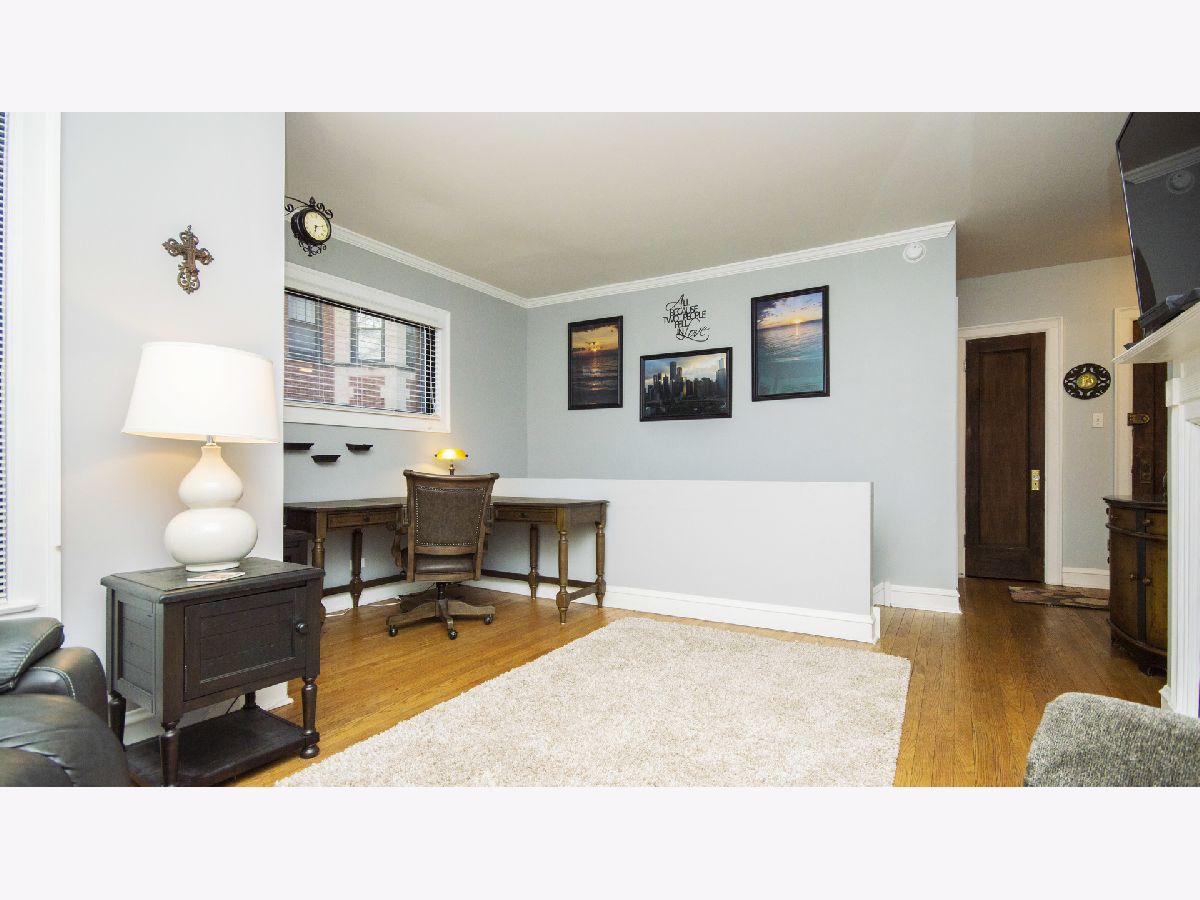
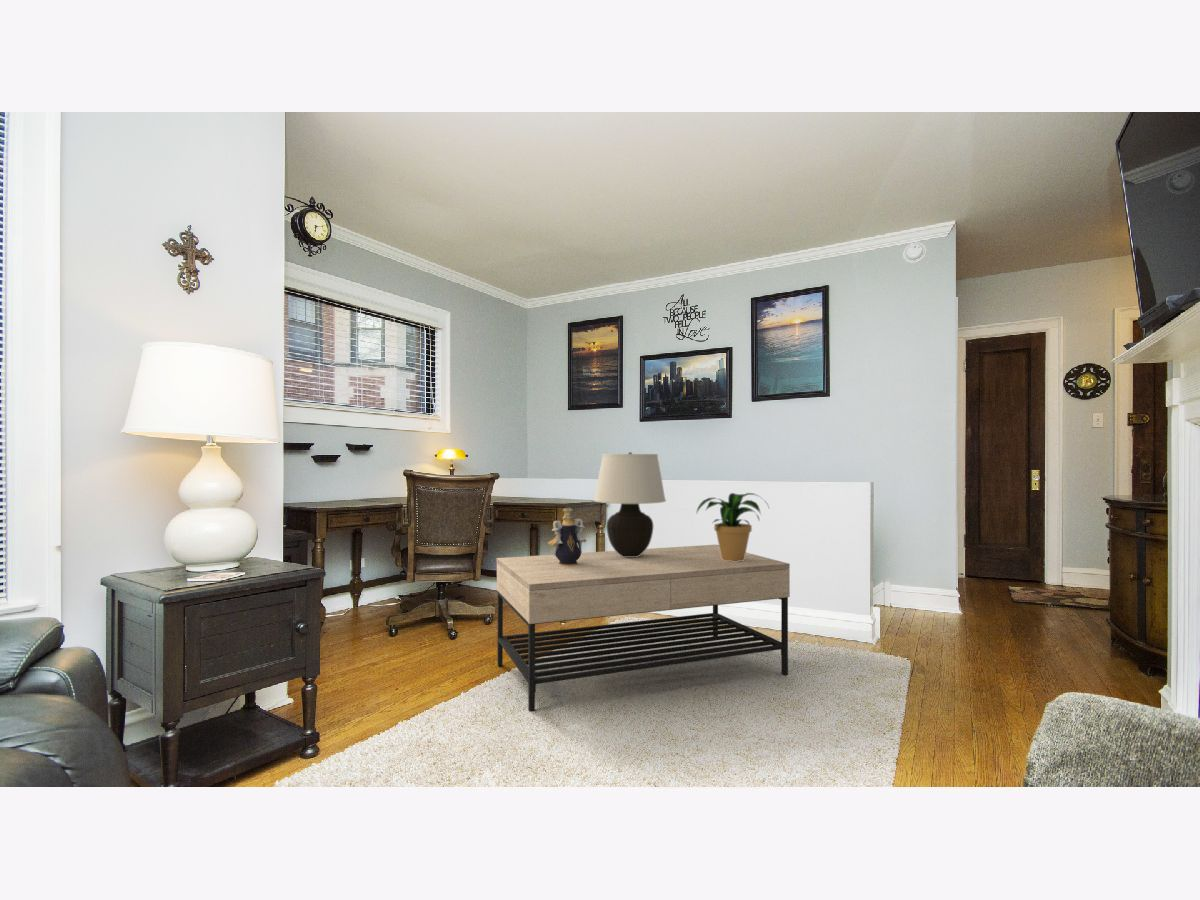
+ table lamp (630, 503)
+ coffee table (639, 612)
+ potted plant (733, 526)
+ decorative vase (567, 535)
